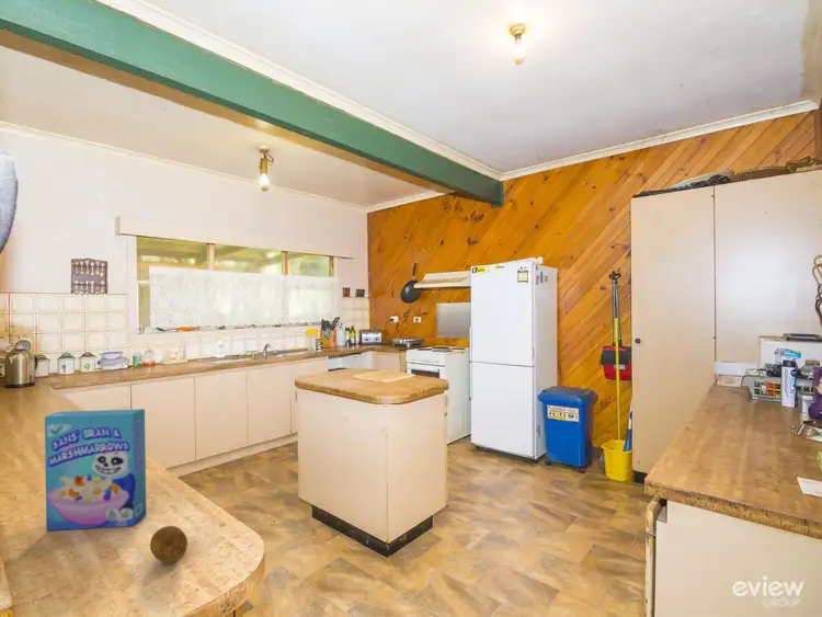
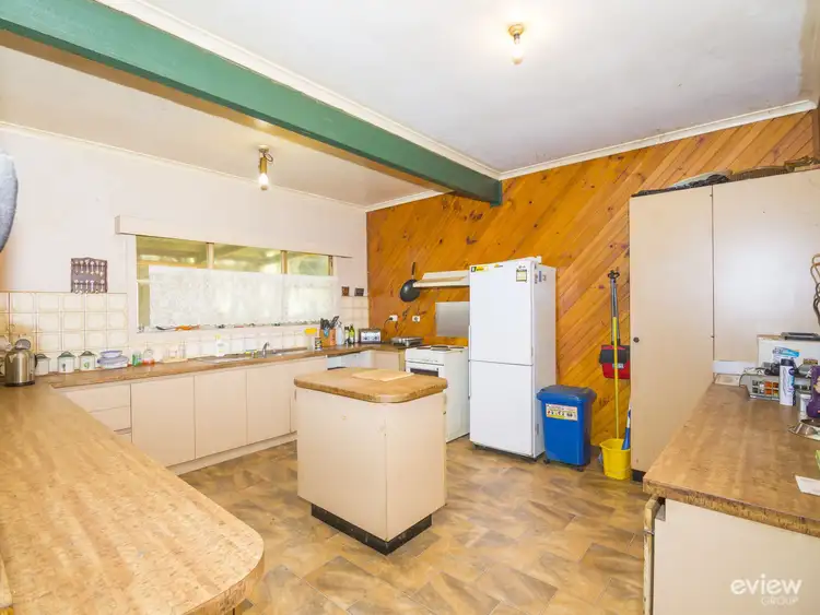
- fruit (169, 544)
- cereal box (96, 467)
